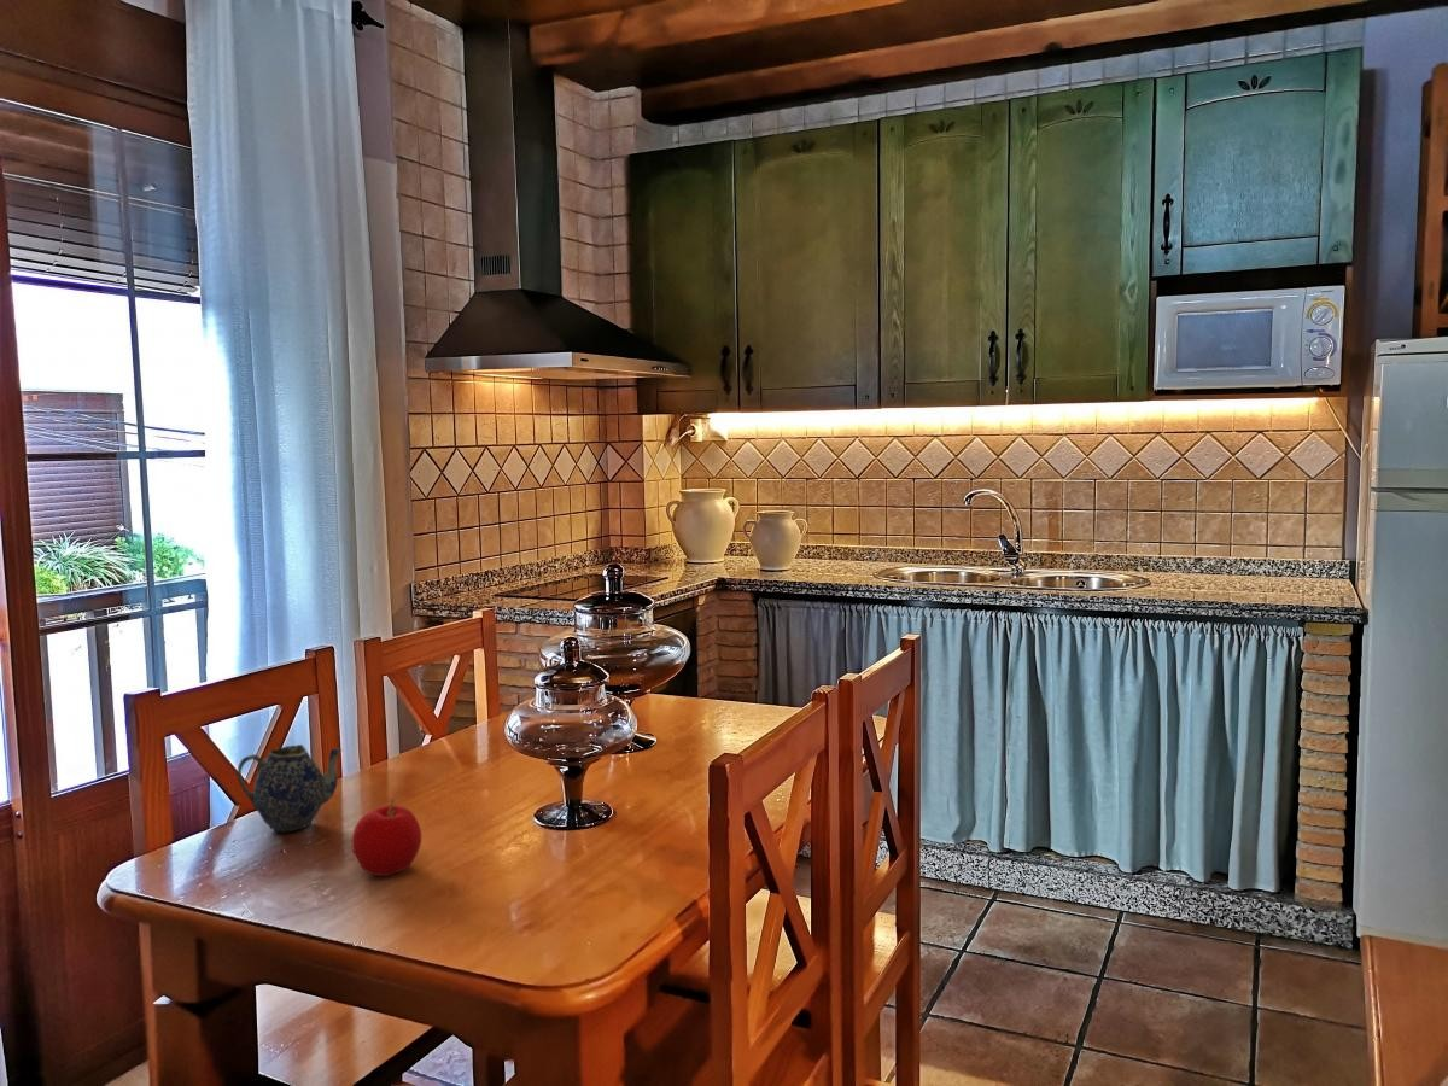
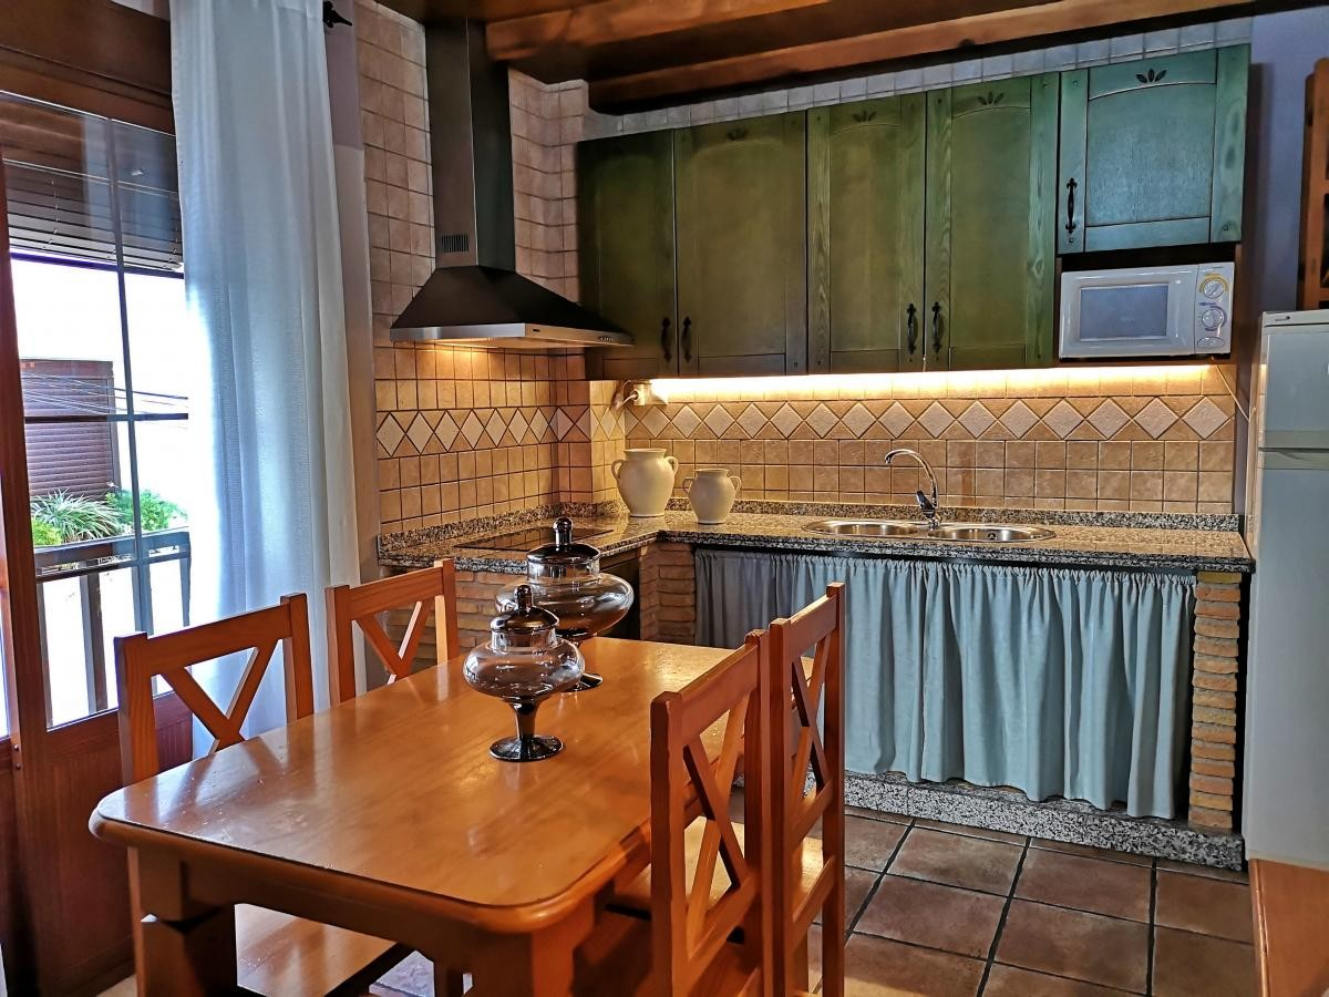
- fruit (386, 834)
- teapot (292, 784)
